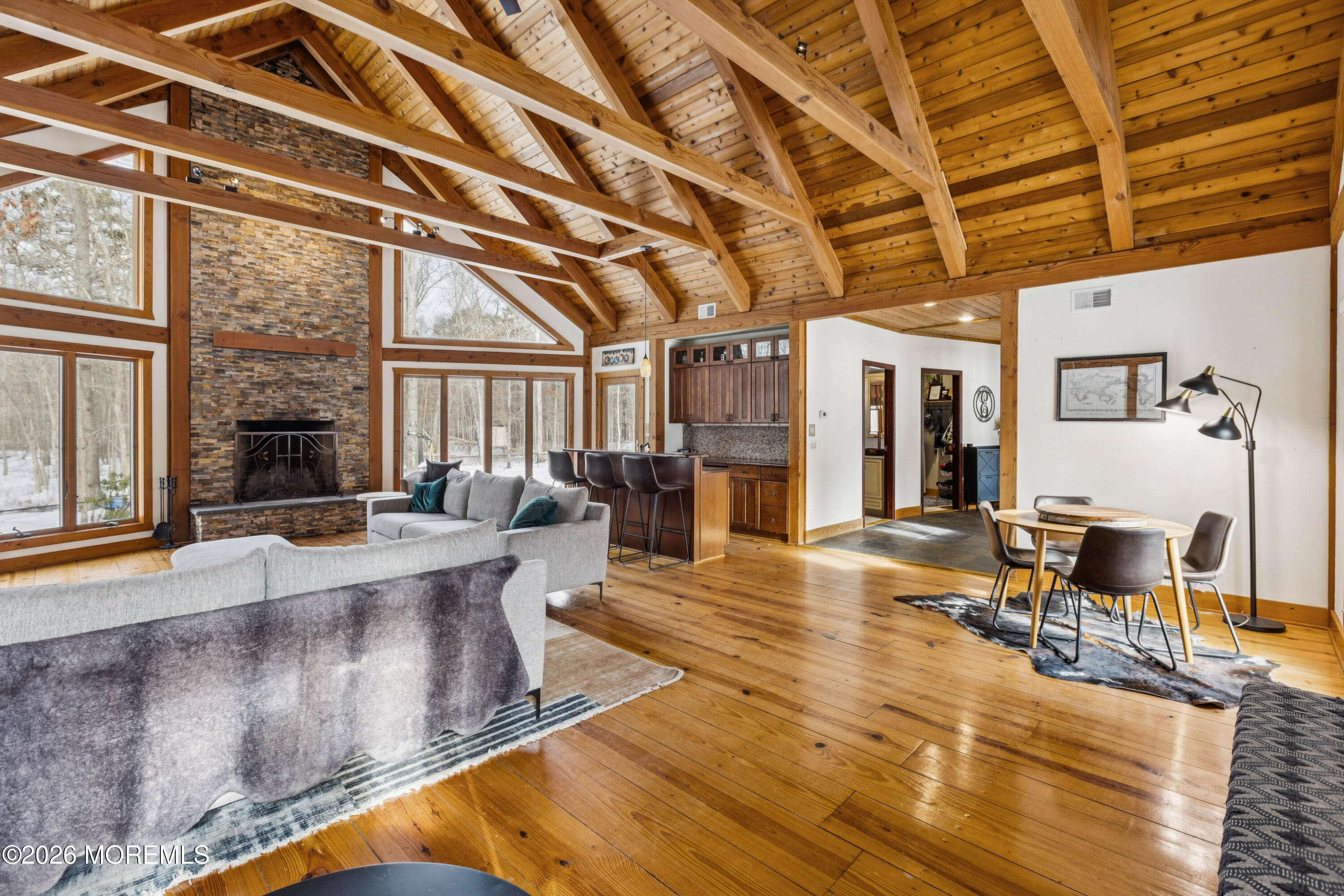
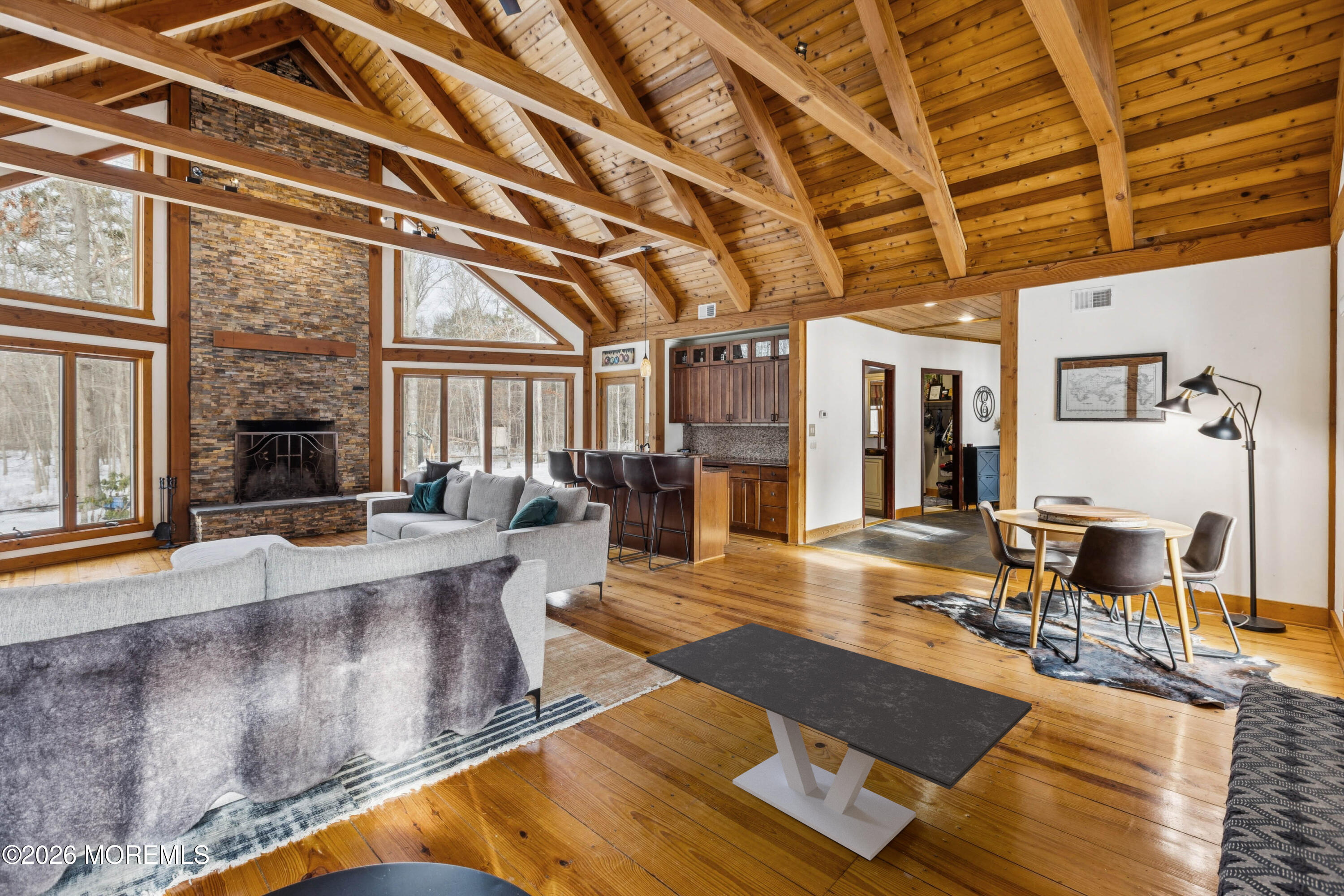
+ coffee table (823, 732)
